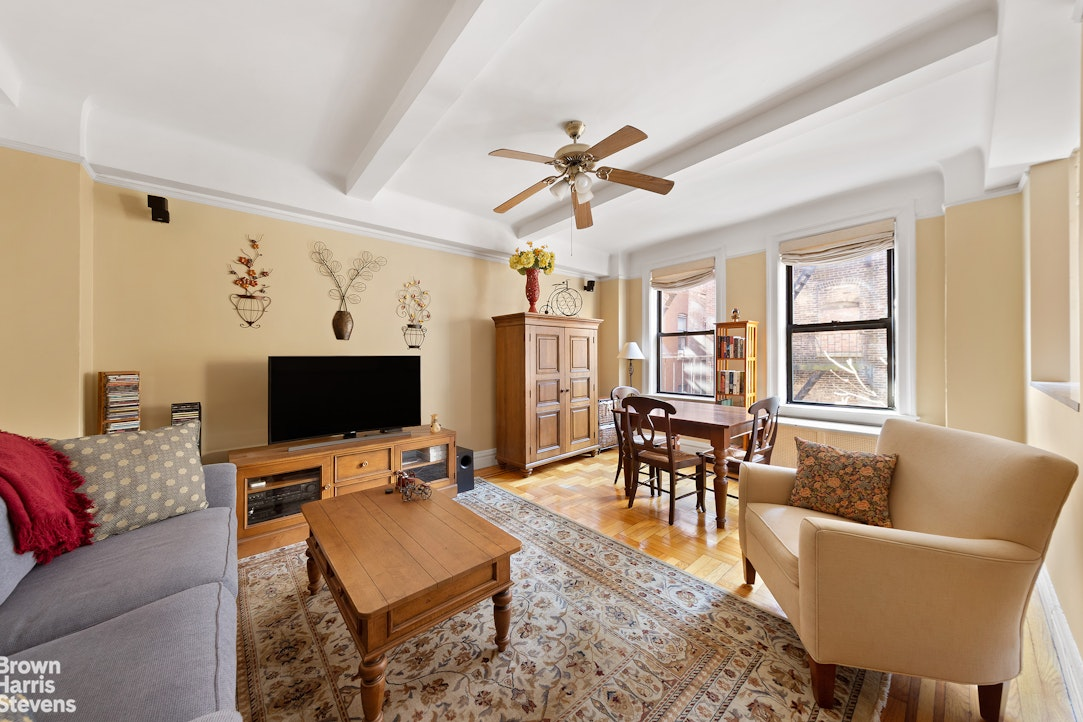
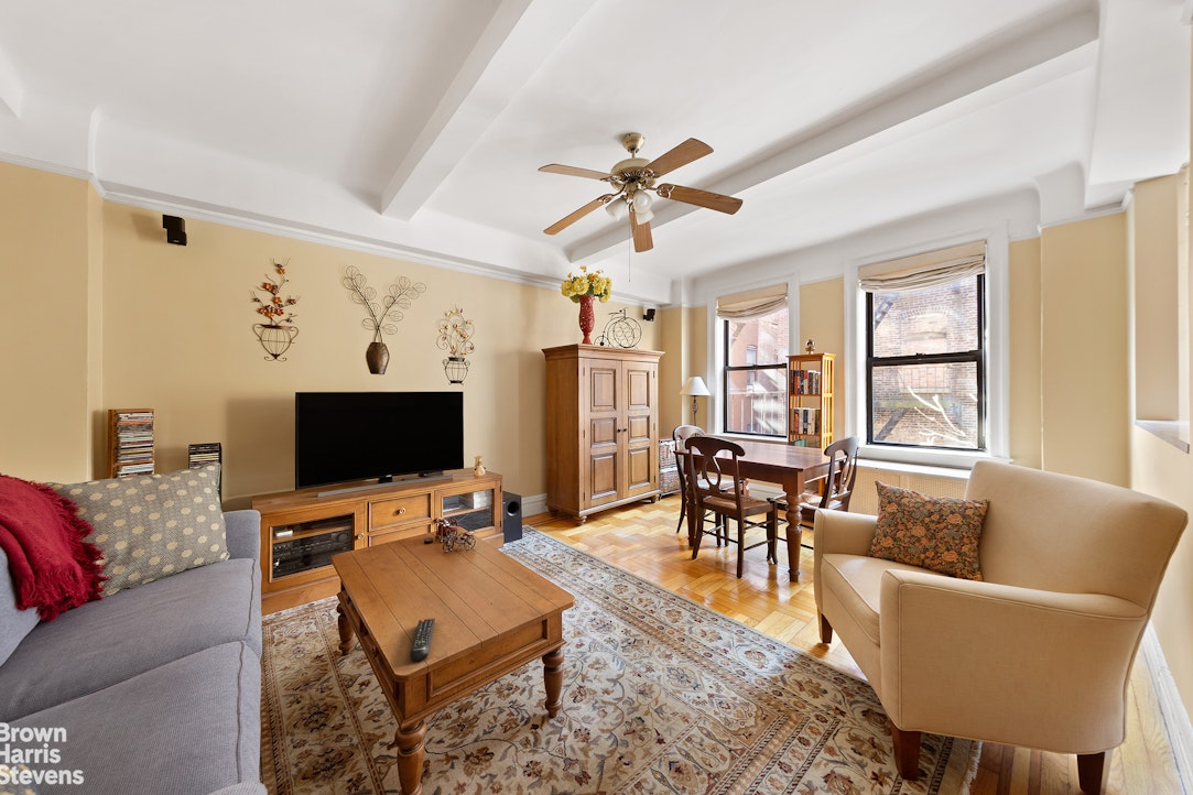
+ remote control (423, 636)
